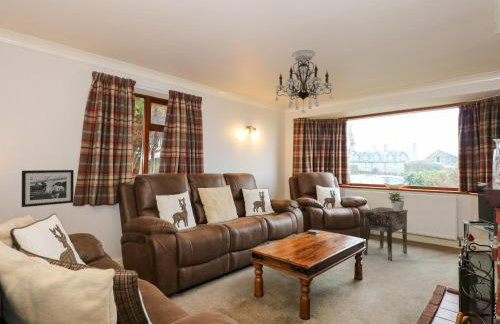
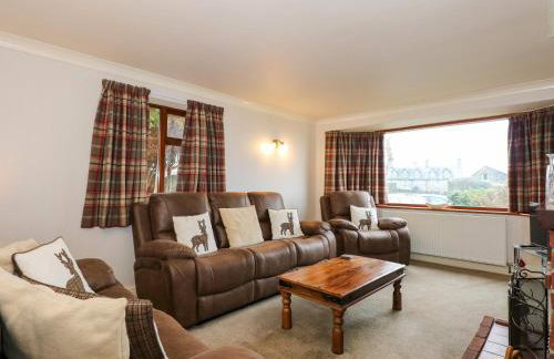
- chandelier (303, 83)
- potted plant (394, 200)
- side table (385, 231)
- picture frame (48, 187)
